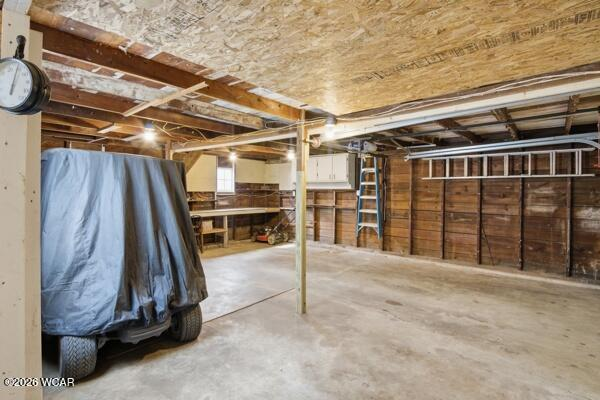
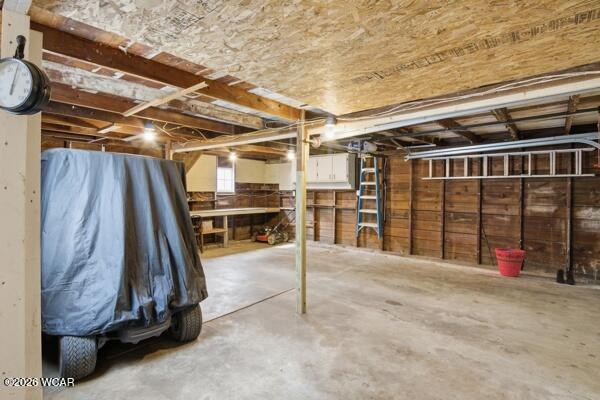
+ bucket (509, 262)
+ boots (563, 276)
